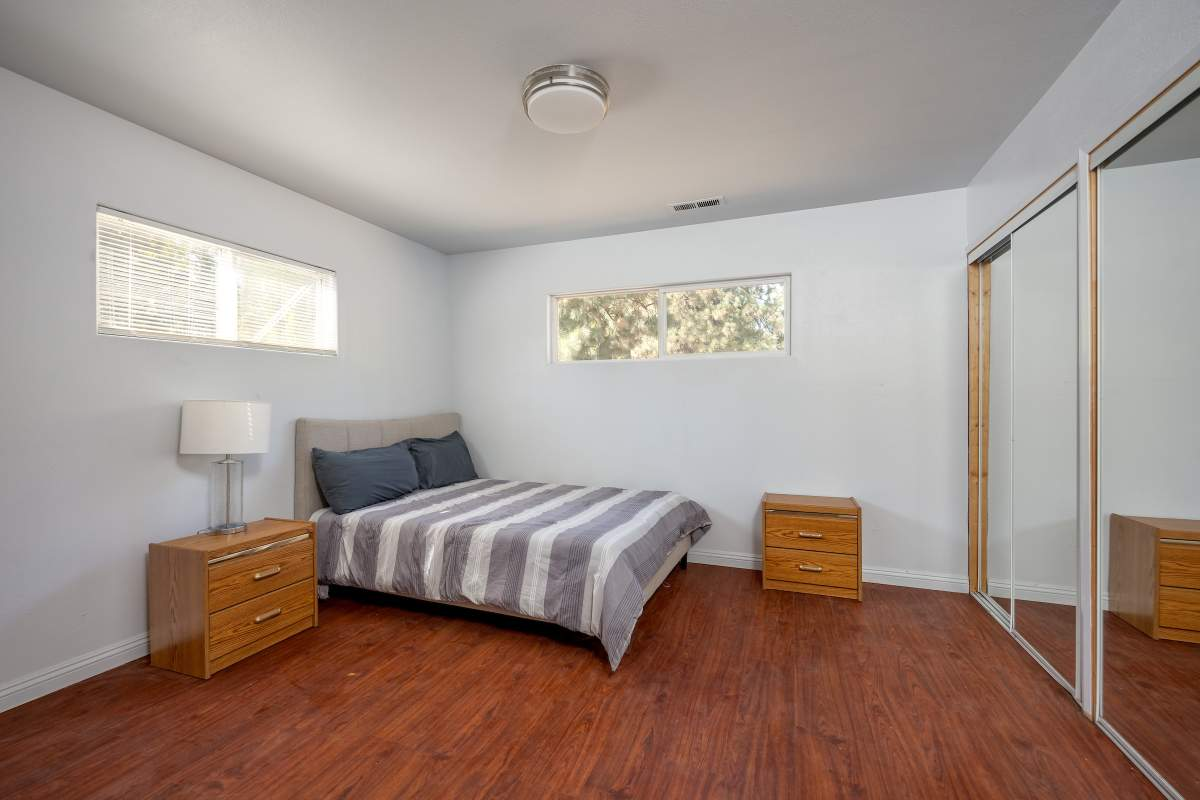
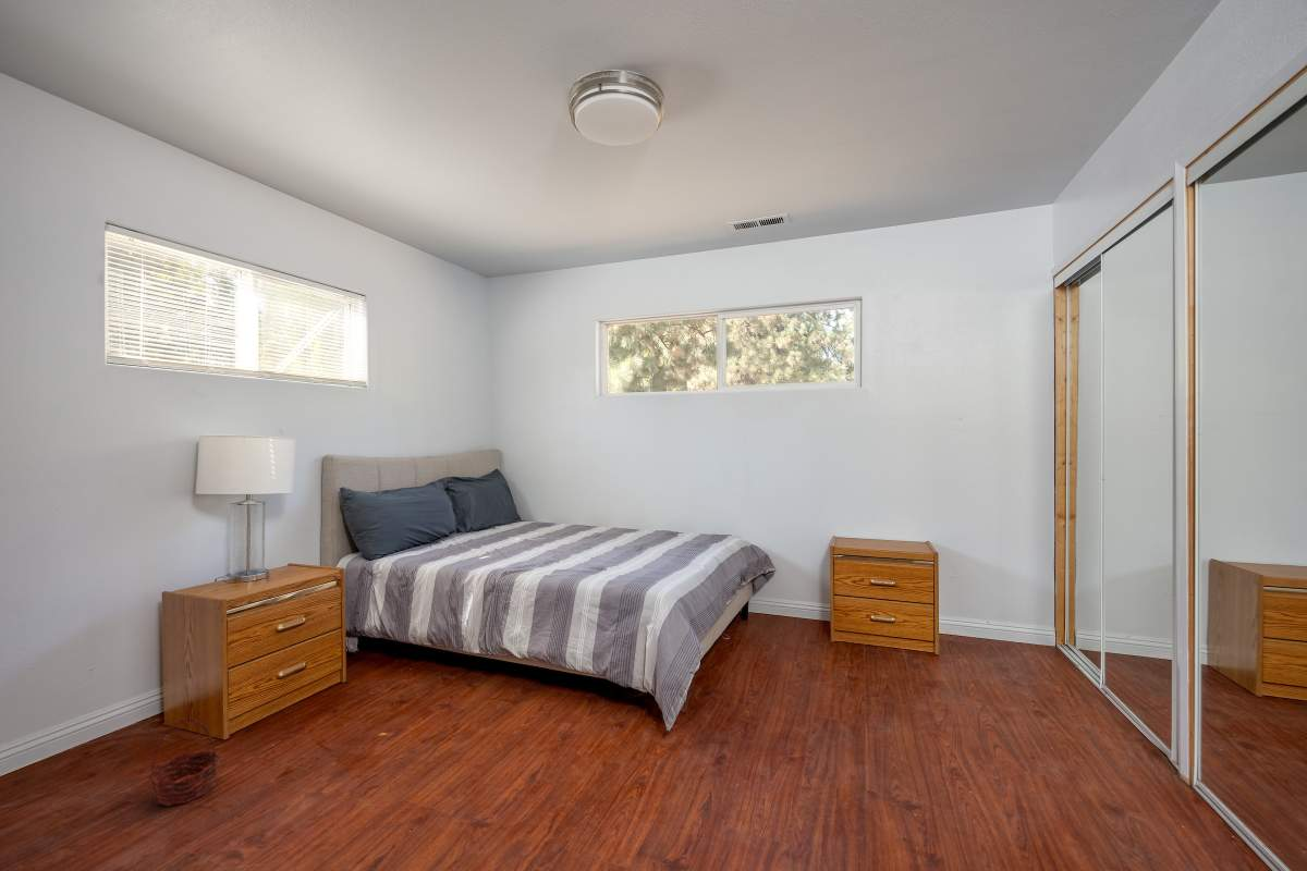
+ basket (185, 755)
